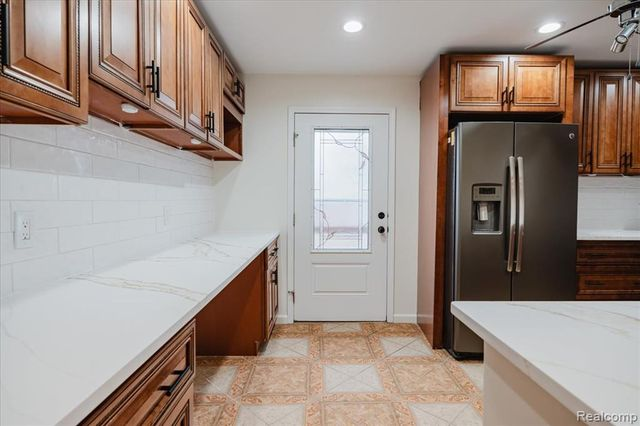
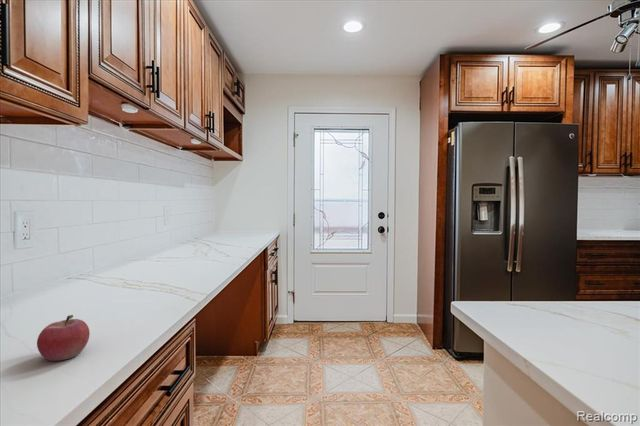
+ fruit (64, 335)
